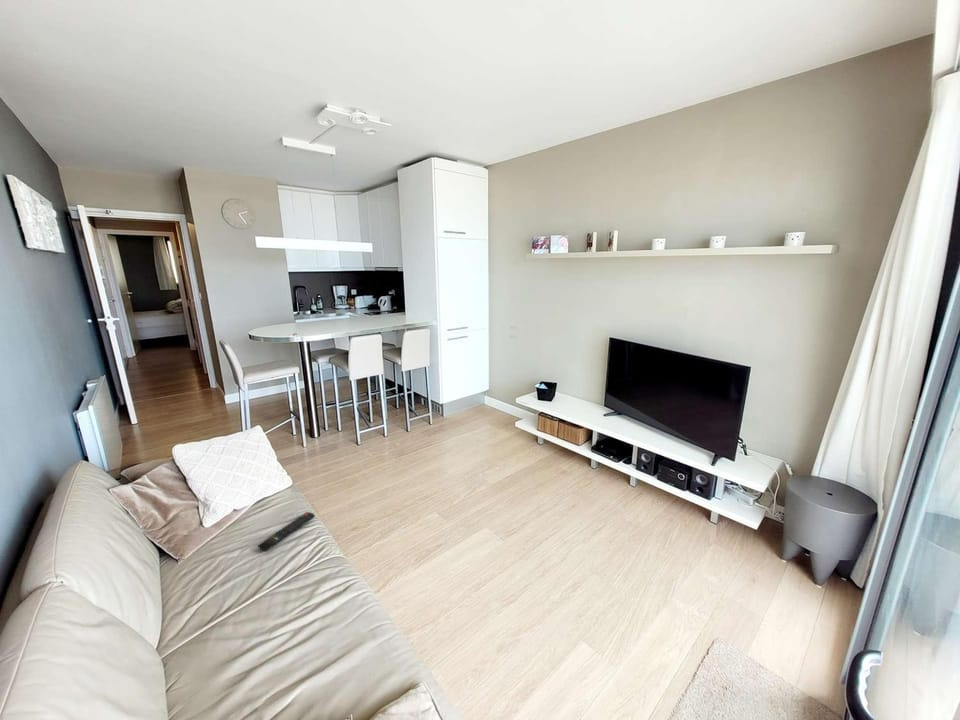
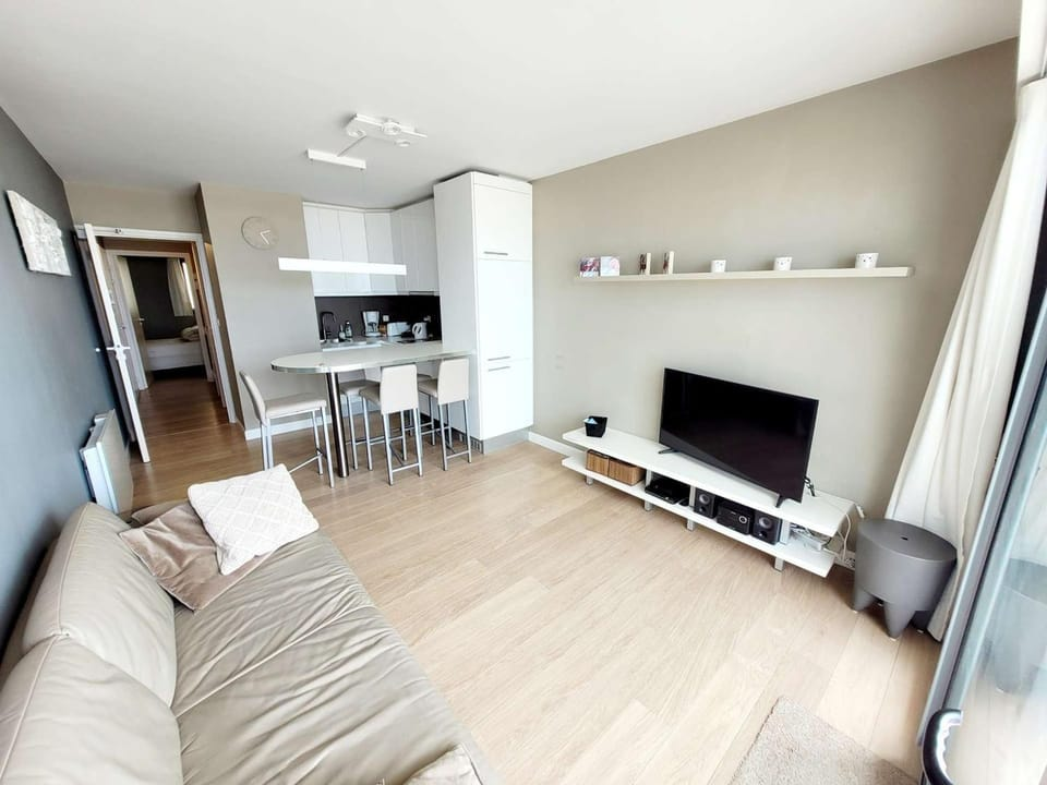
- remote control (288, 530)
